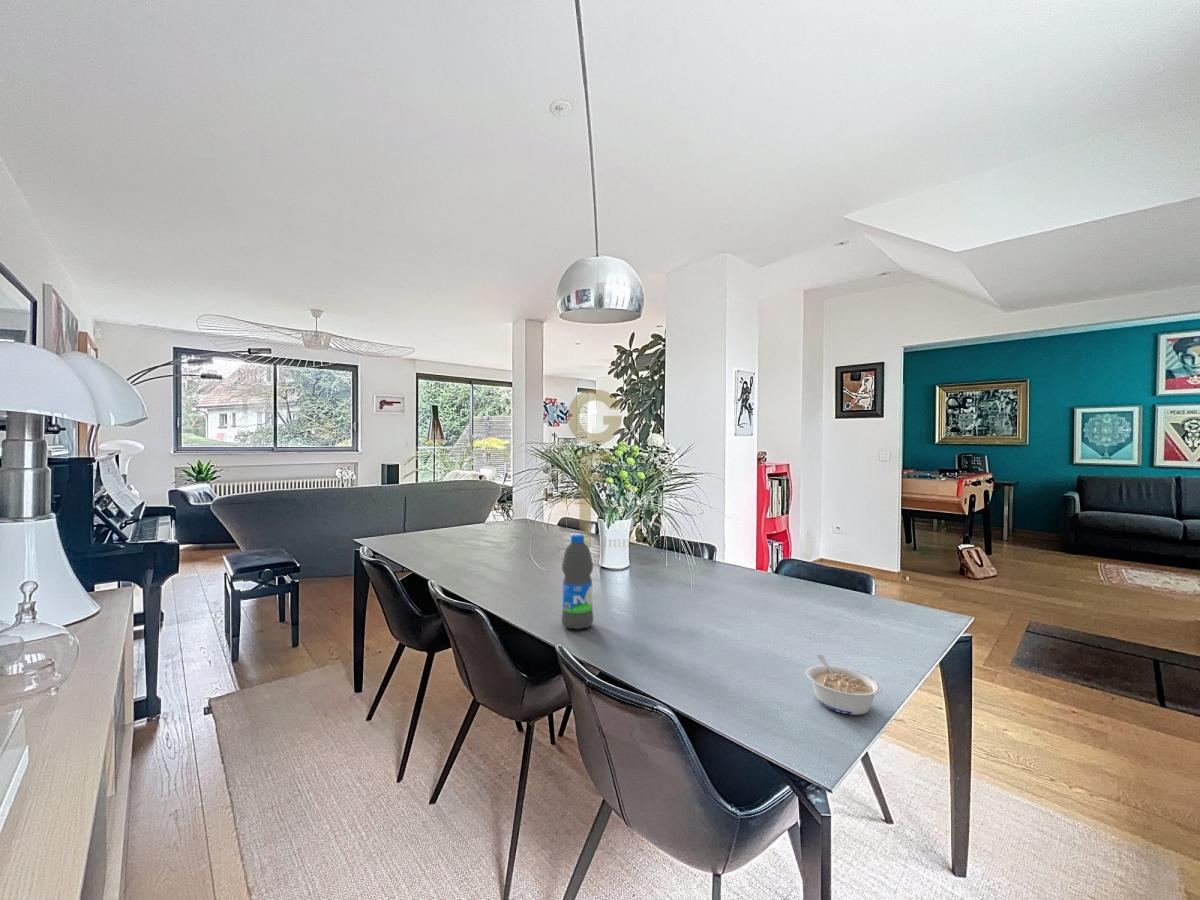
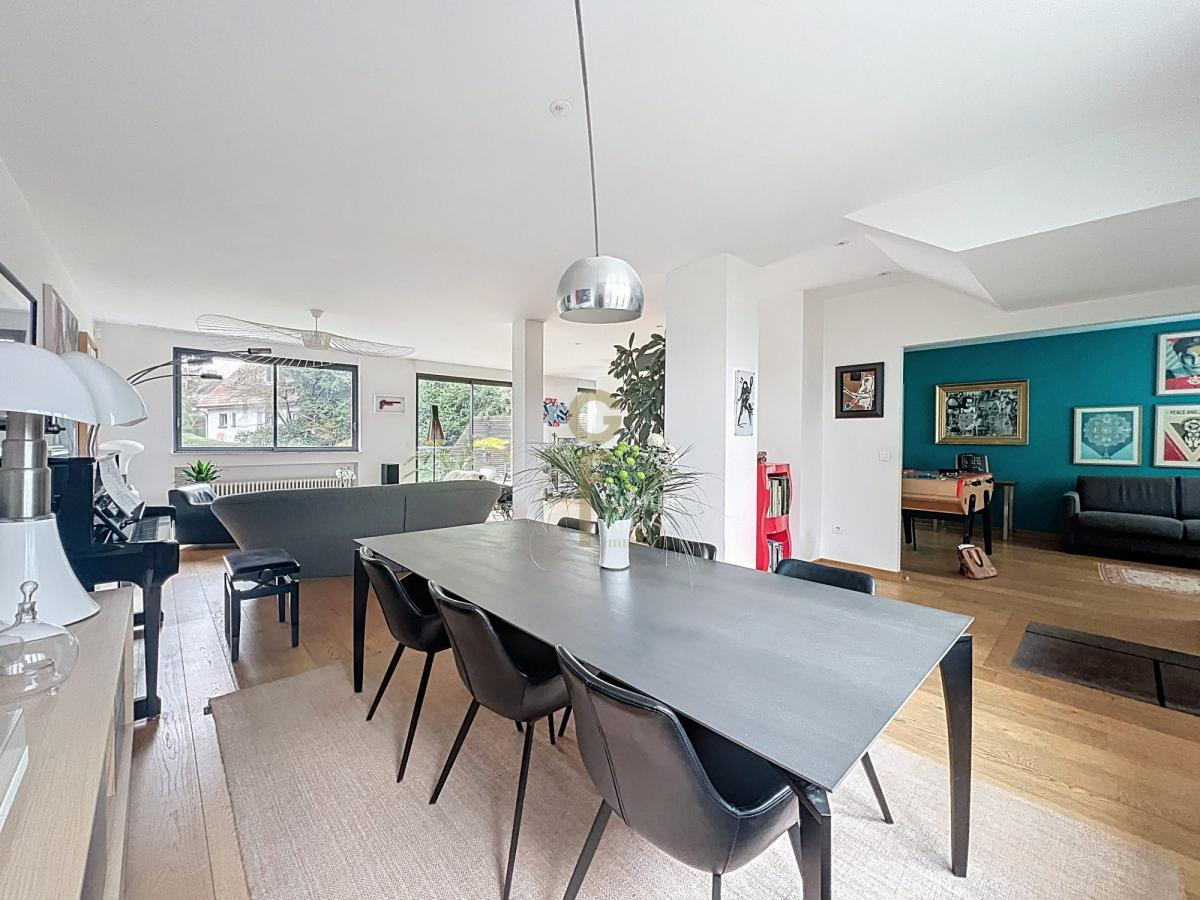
- legume (839, 687)
- water bottle (577, 580)
